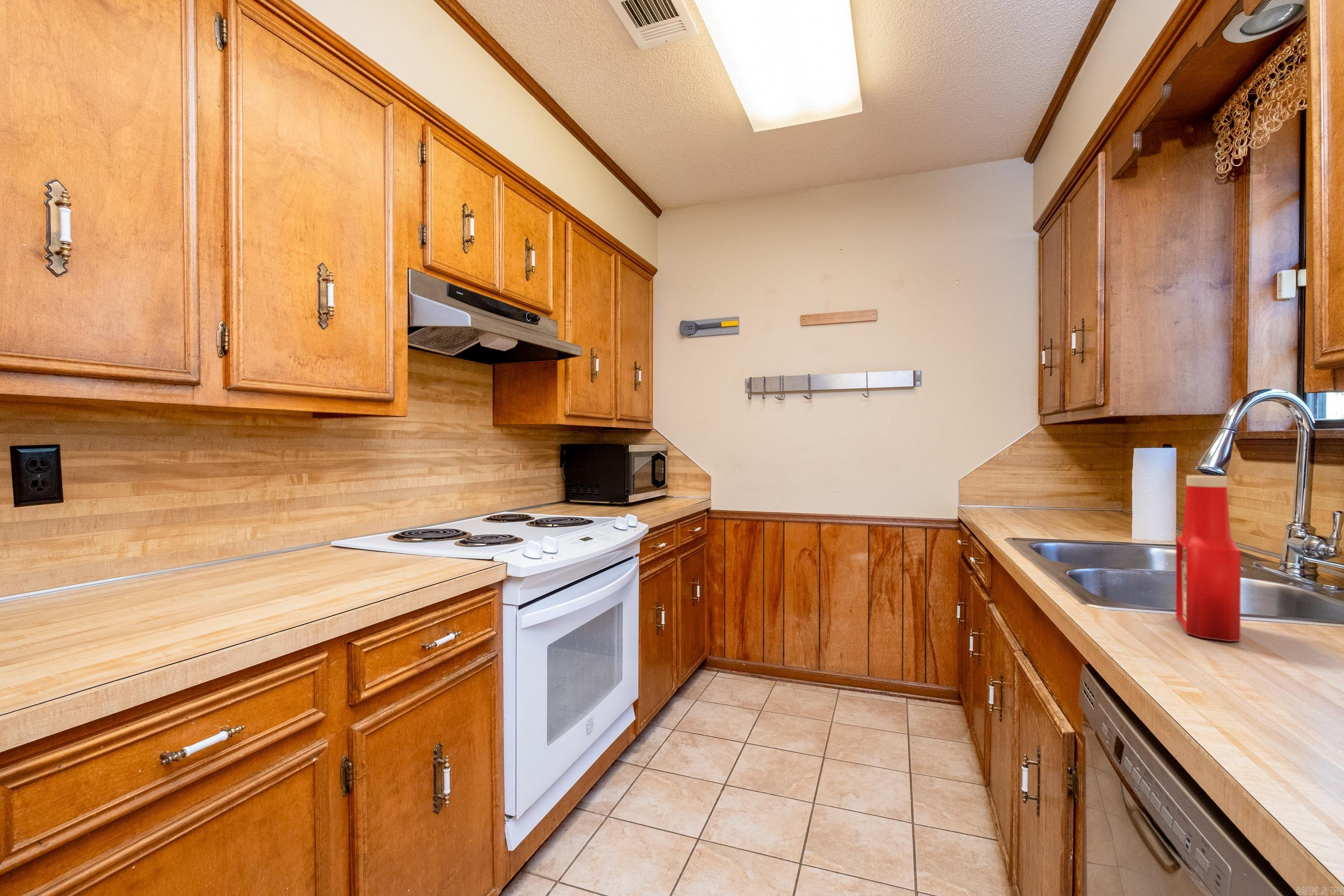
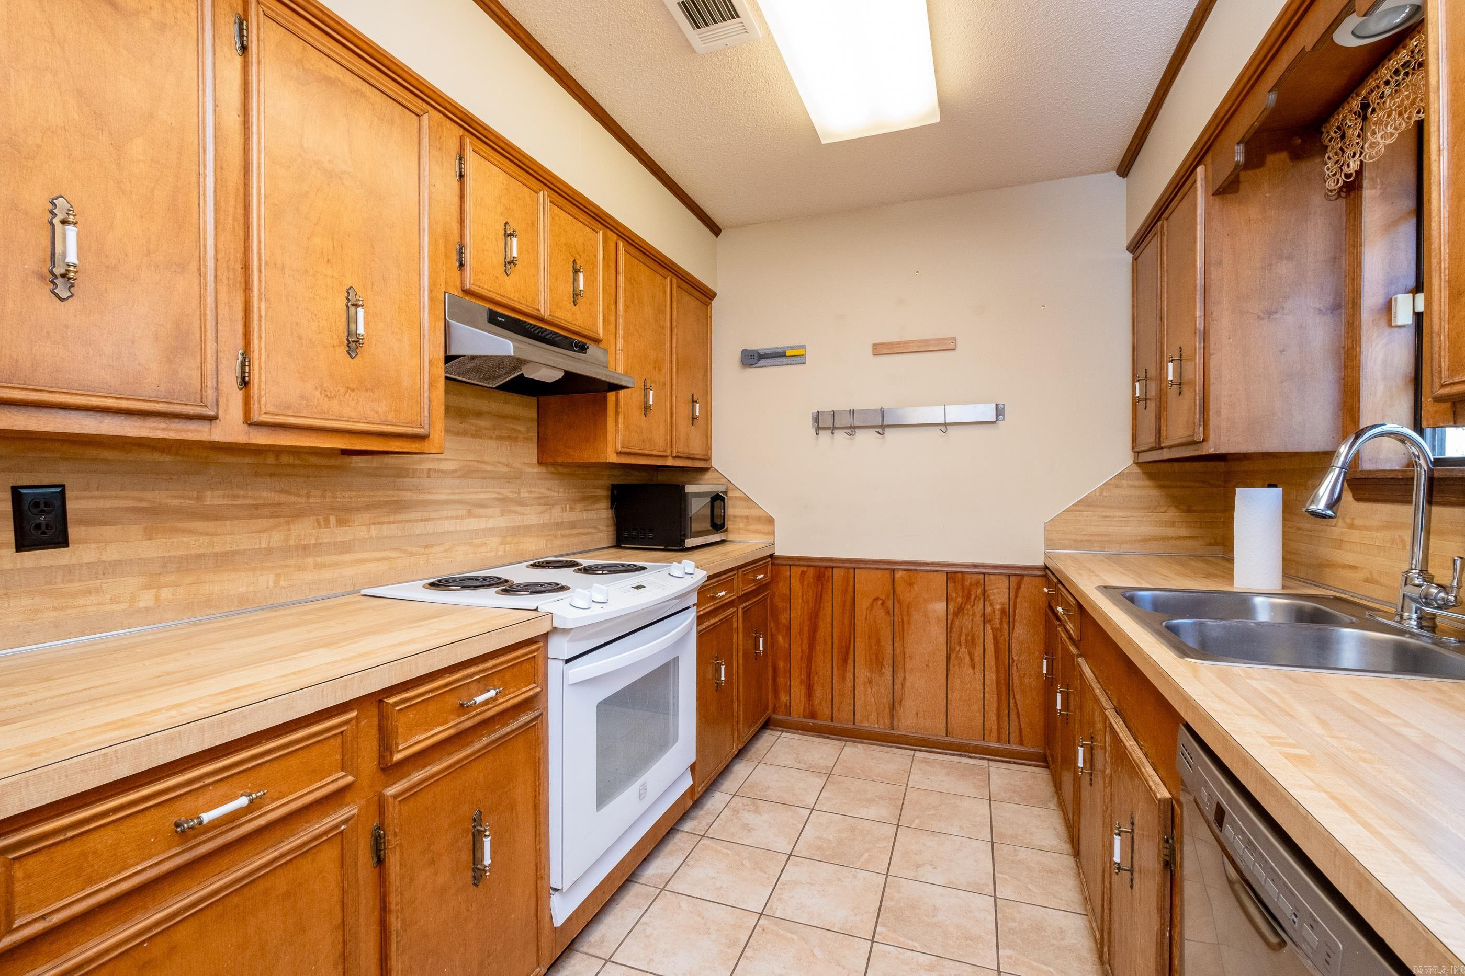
- soap bottle (1206, 552)
